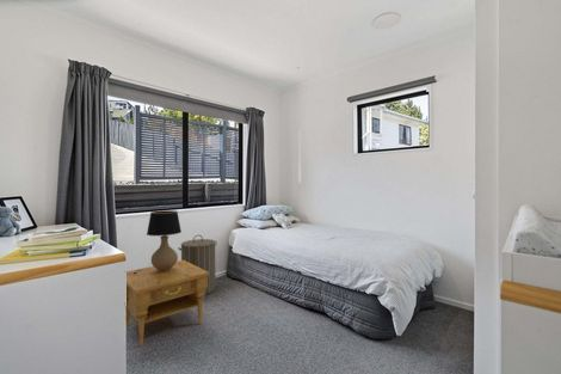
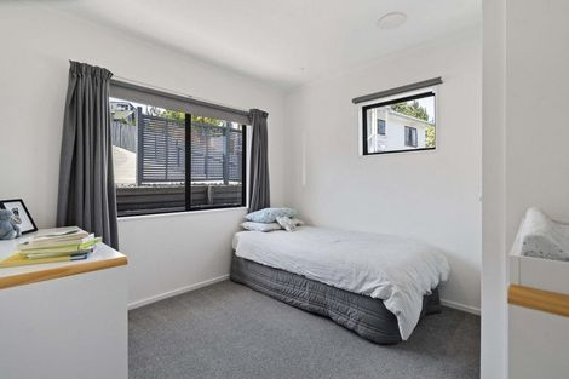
- table lamp (161, 240)
- laundry hamper (198, 262)
- nightstand (164, 298)
